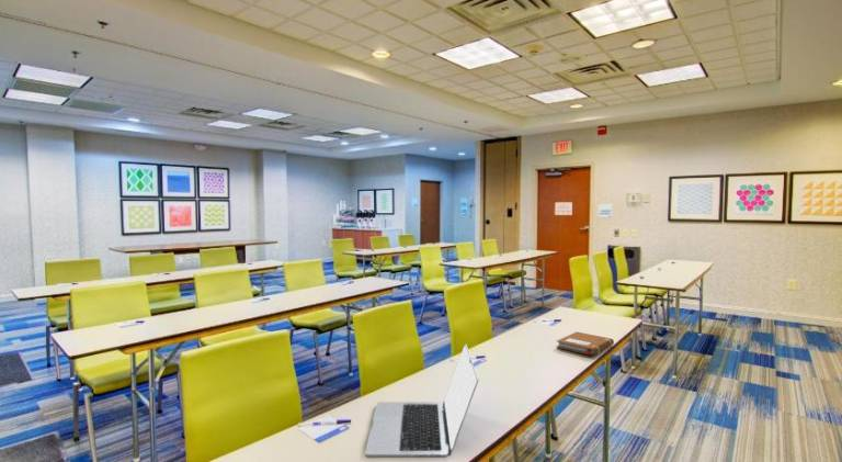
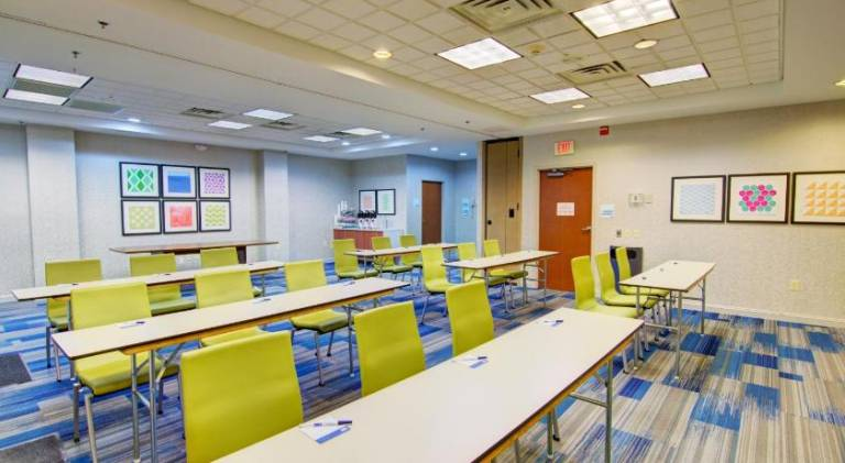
- laptop (421, 402)
- notebook (584, 343)
